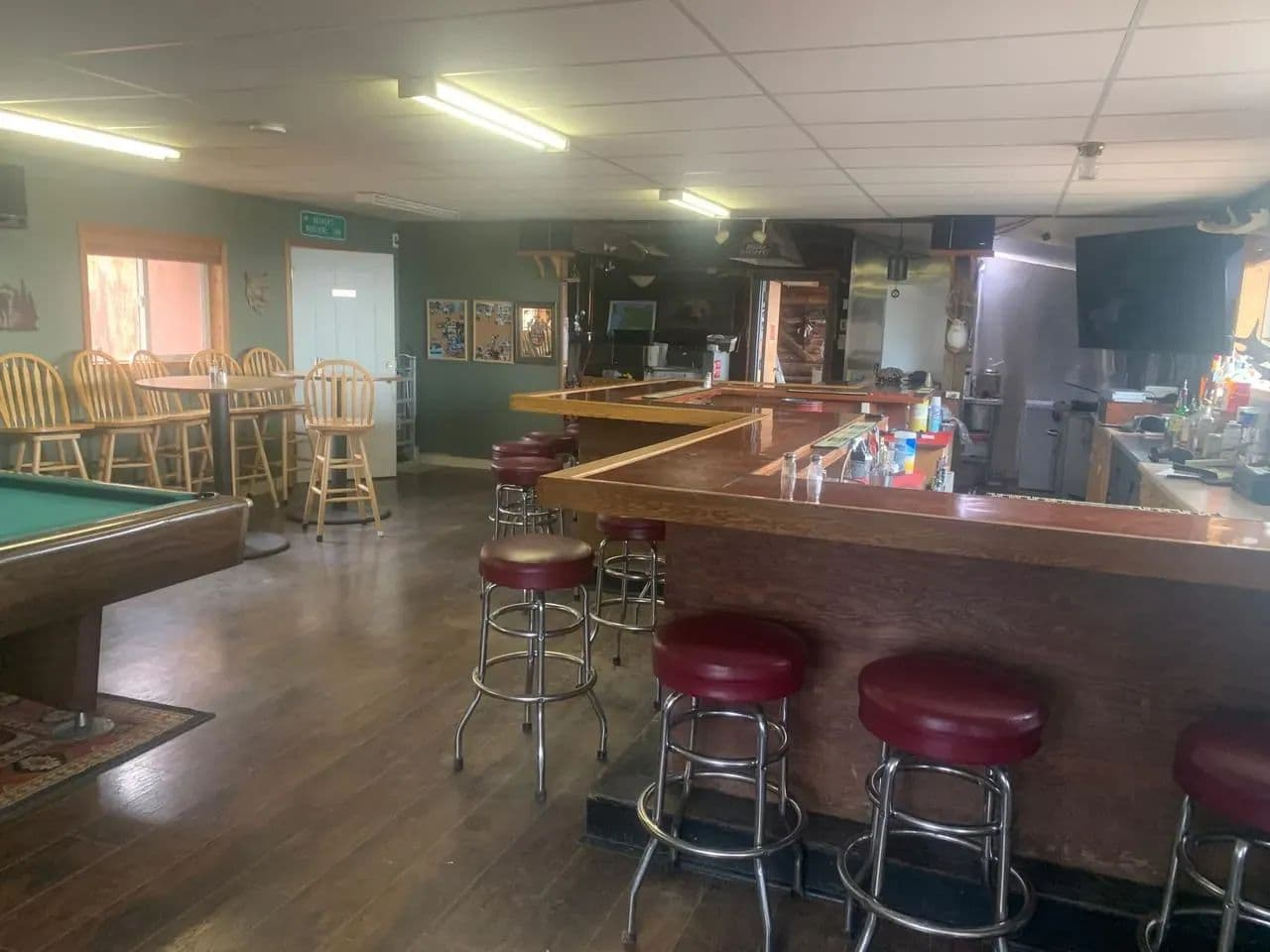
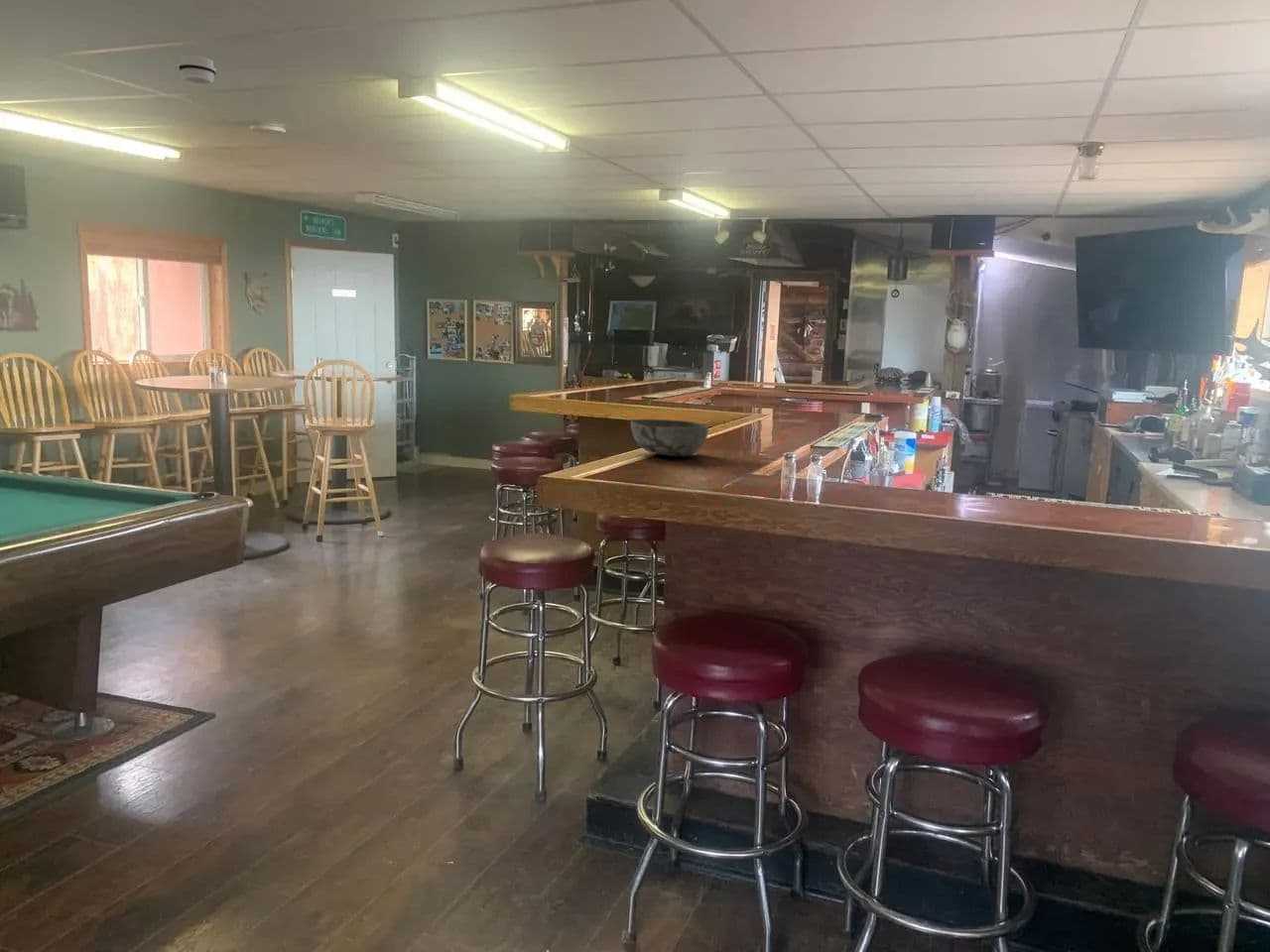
+ bowl (669, 438)
+ smoke detector (196, 69)
